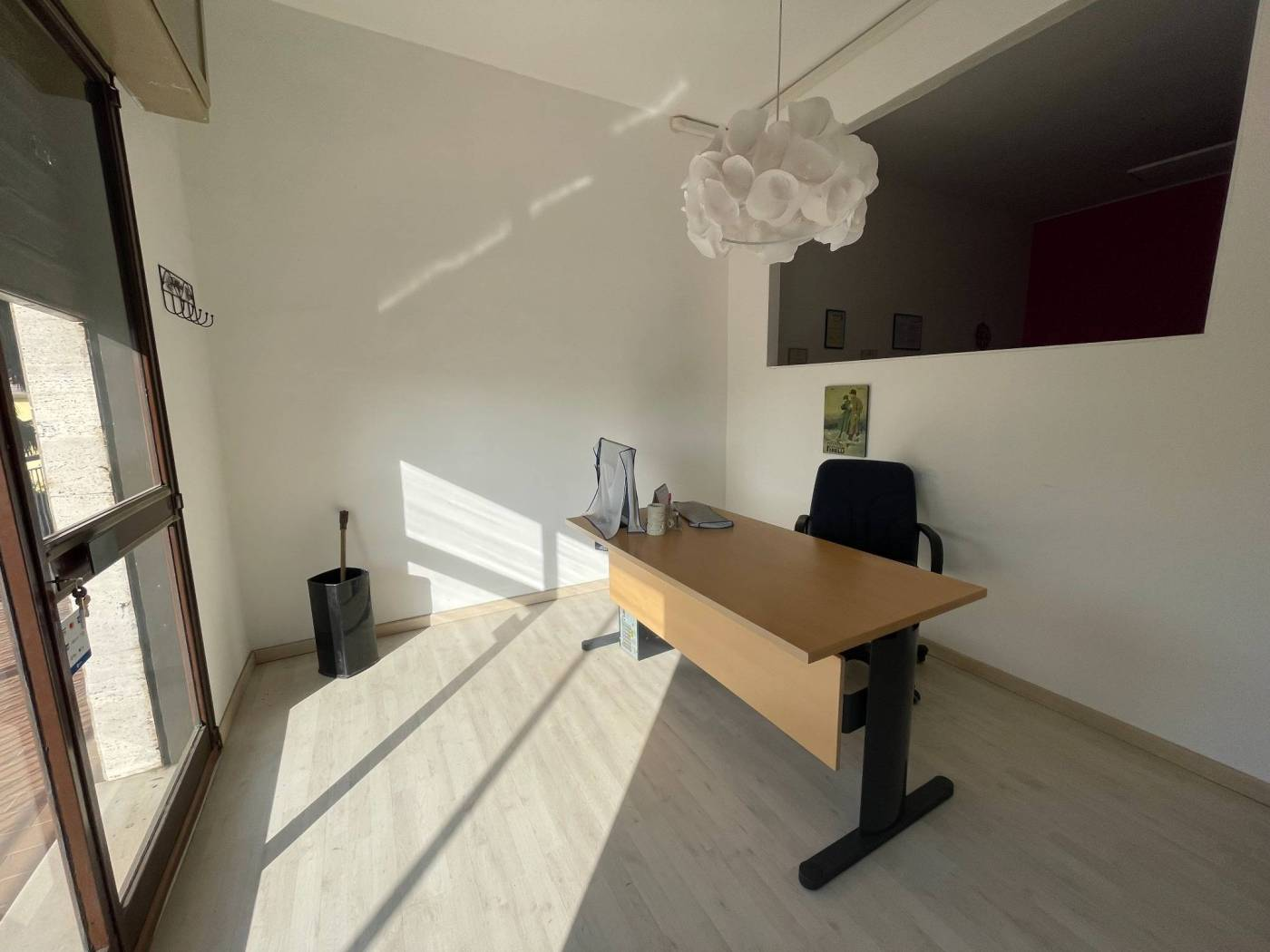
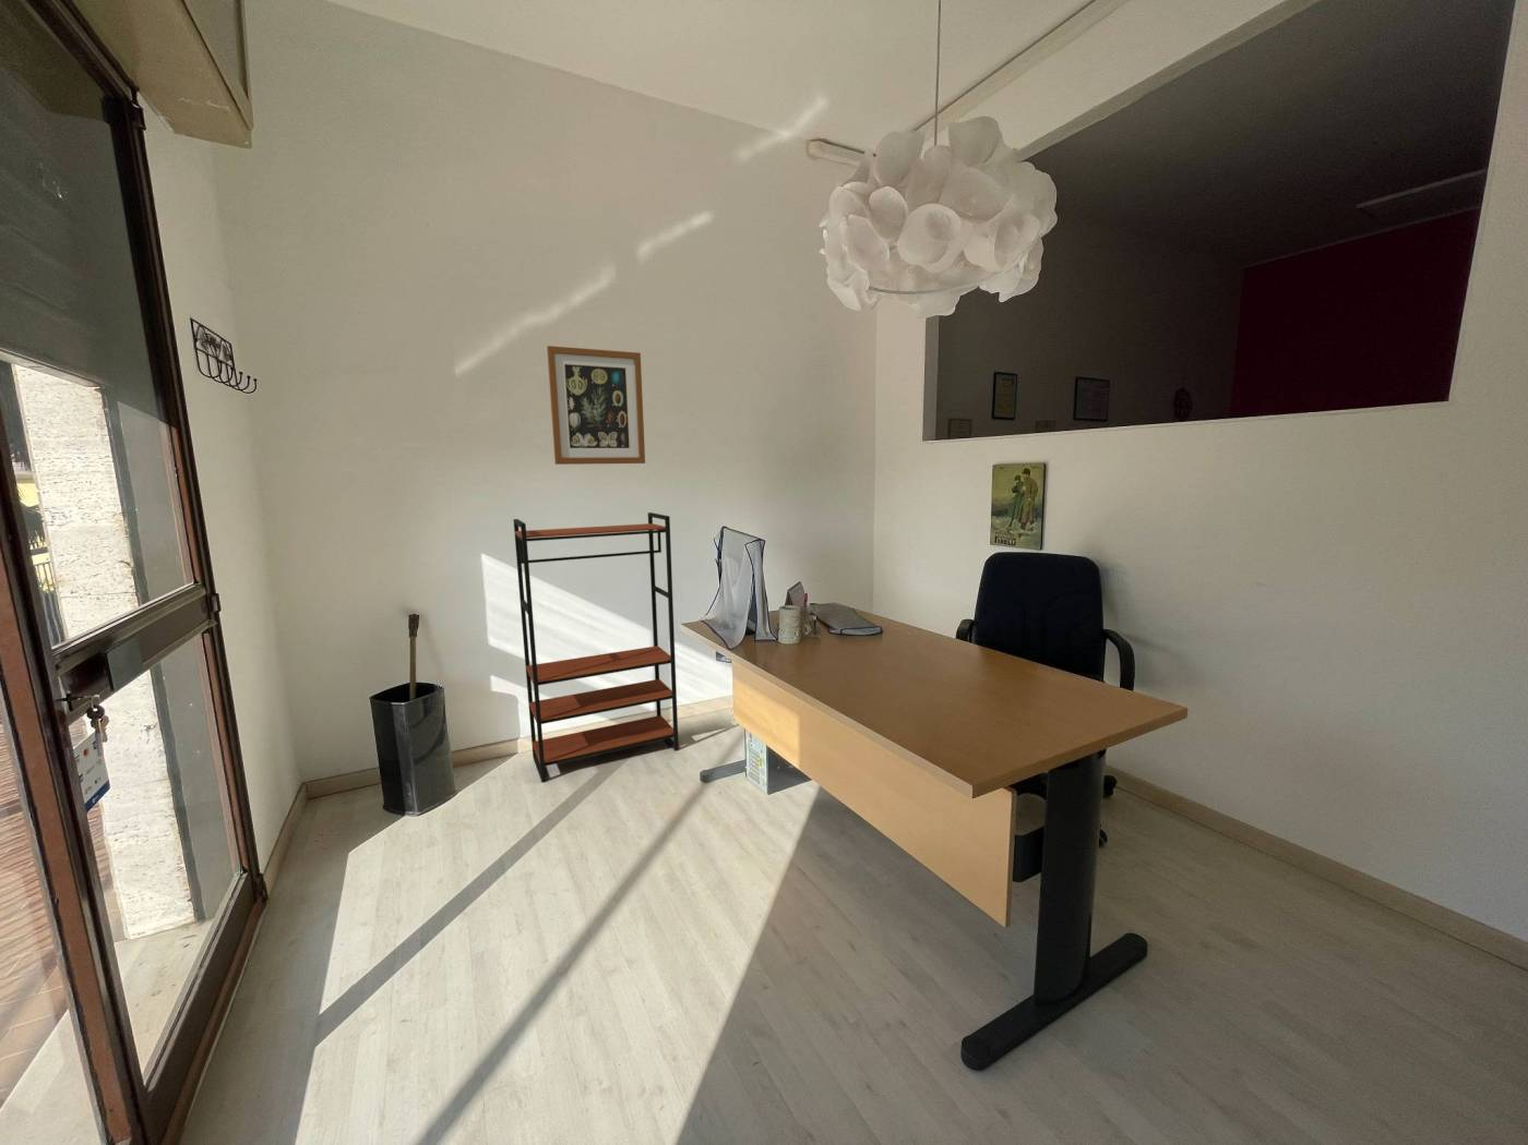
+ wall art (598, 407)
+ bookshelf (599, 654)
